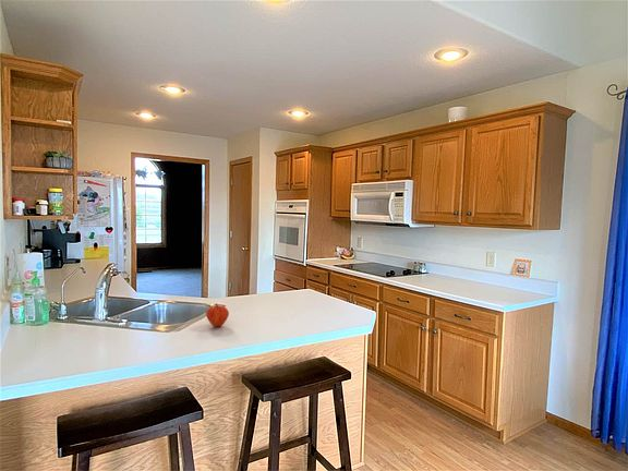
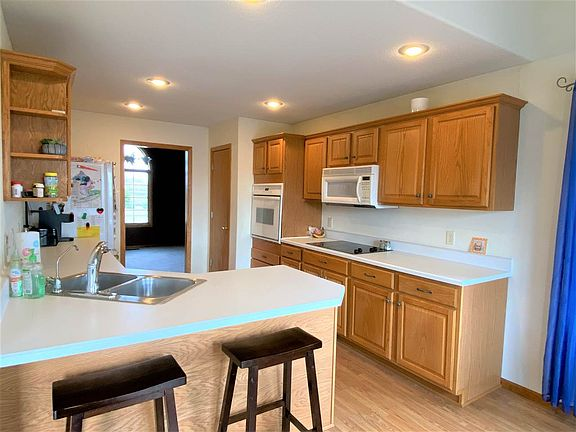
- fruit (217, 314)
